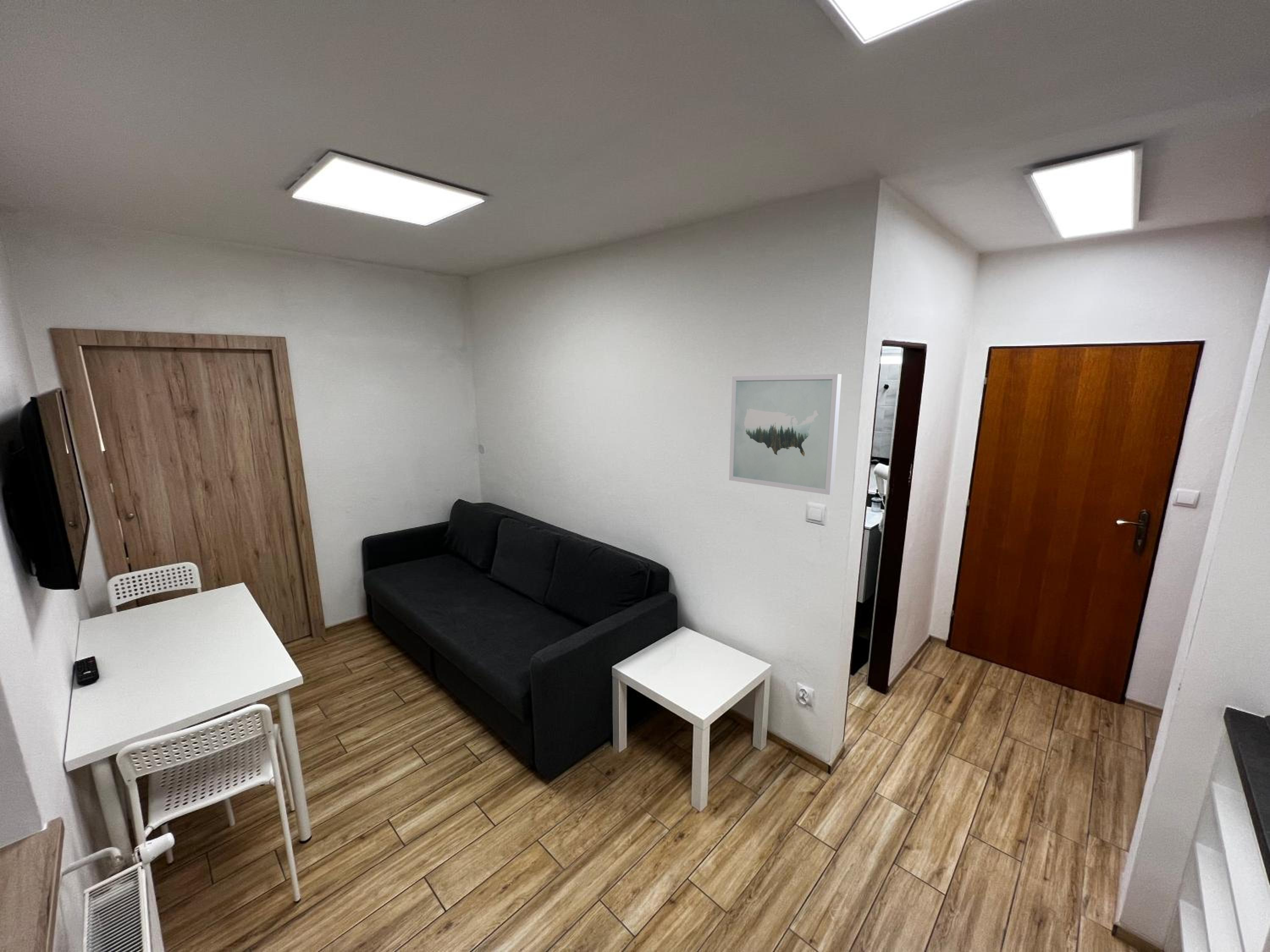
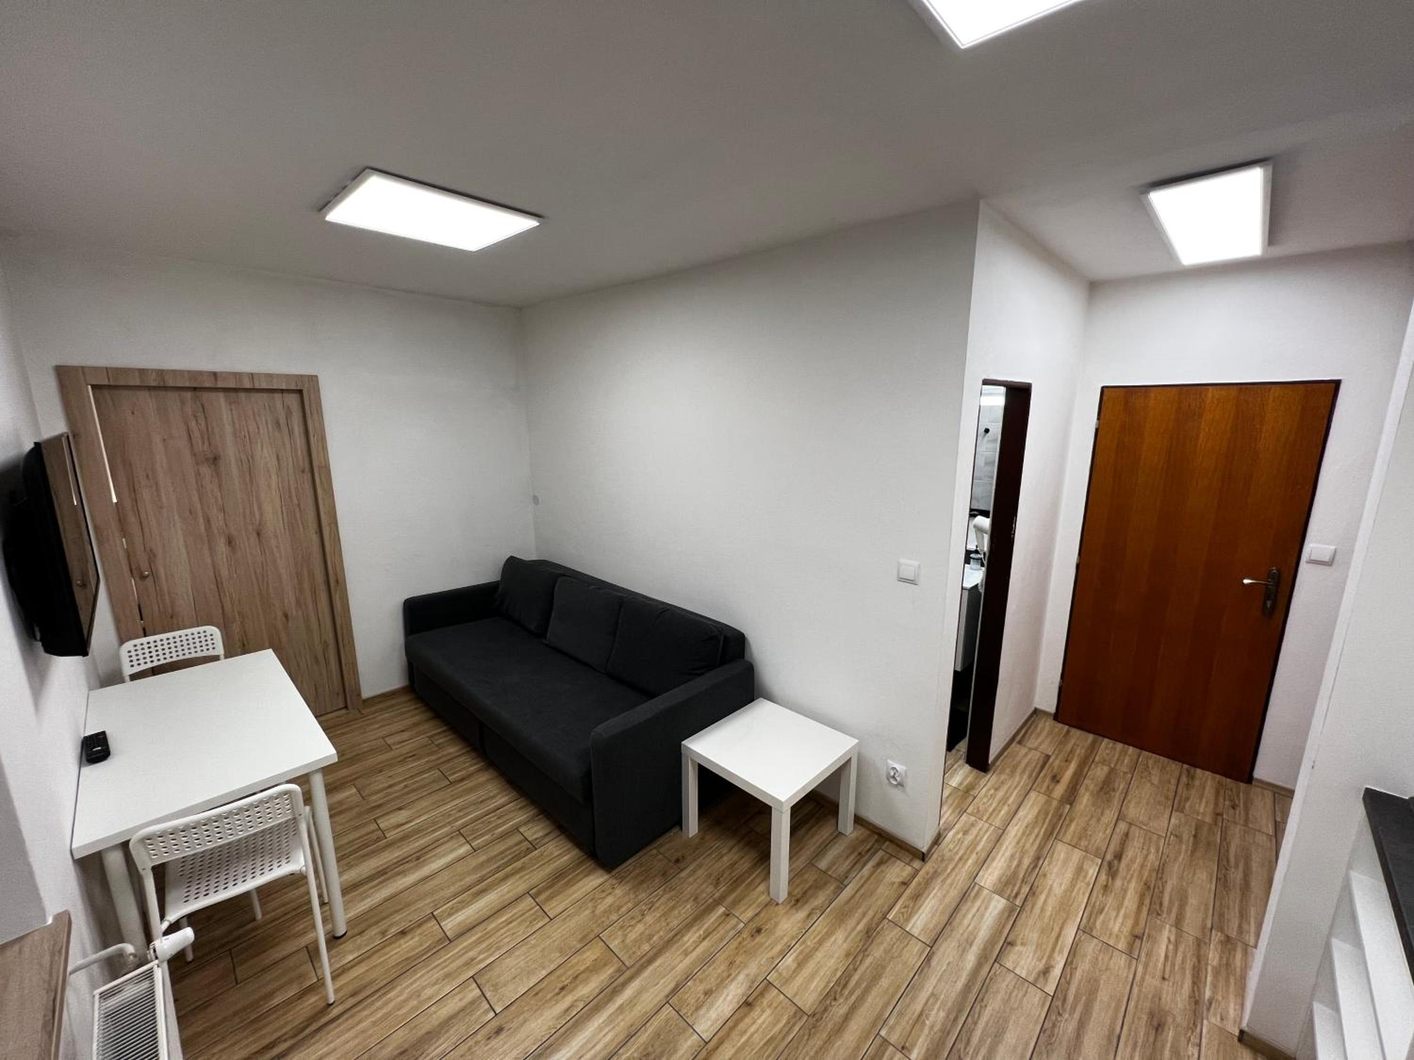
- wall art (780, 432)
